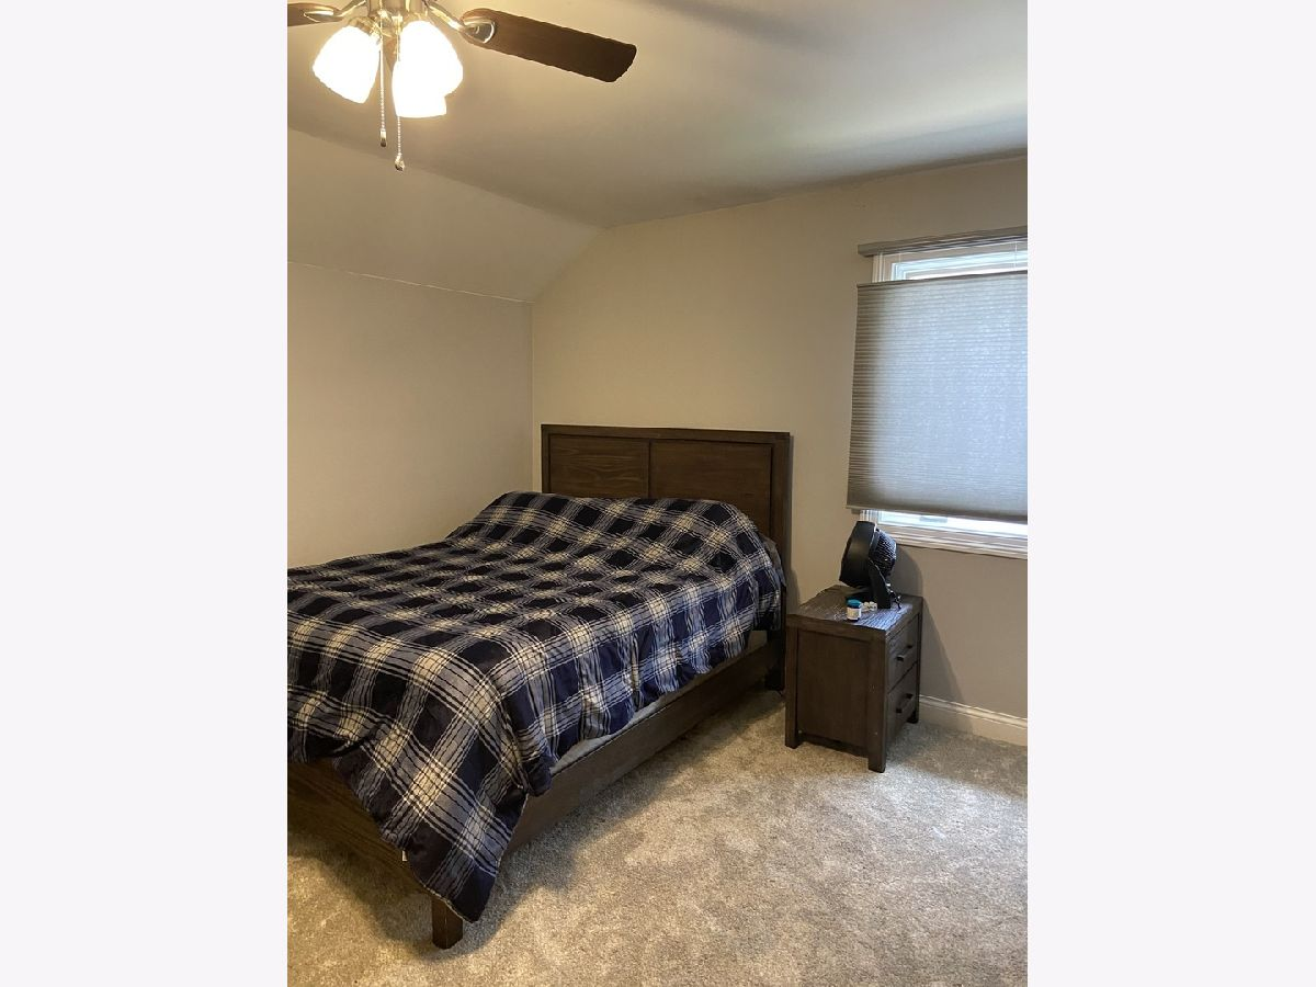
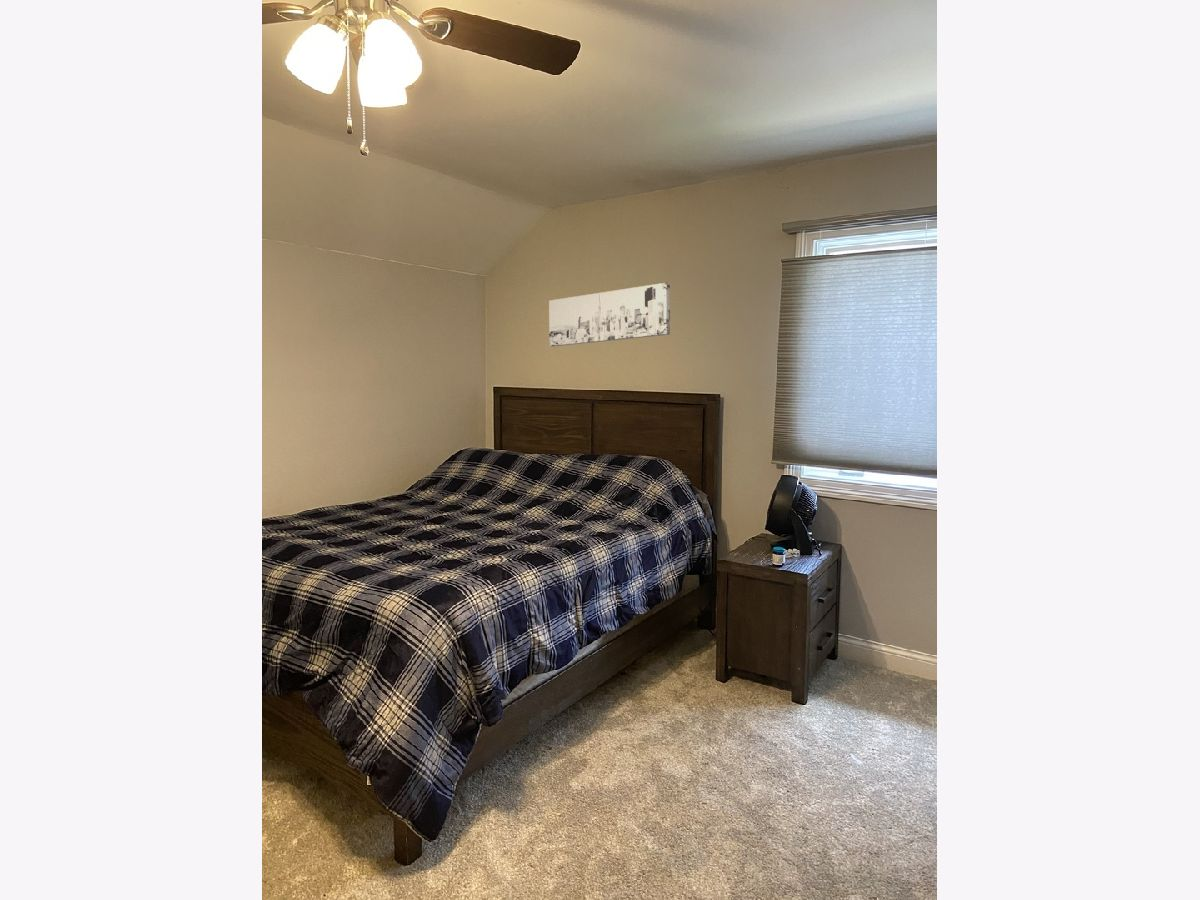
+ wall art (606, 316)
